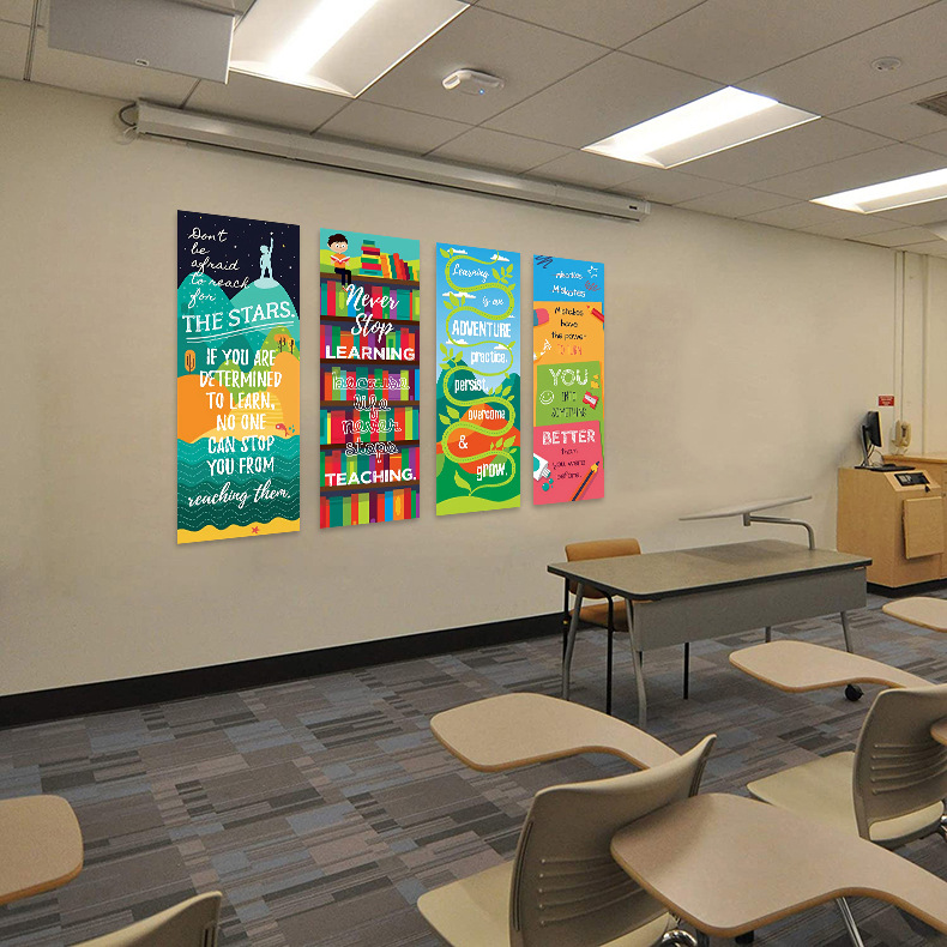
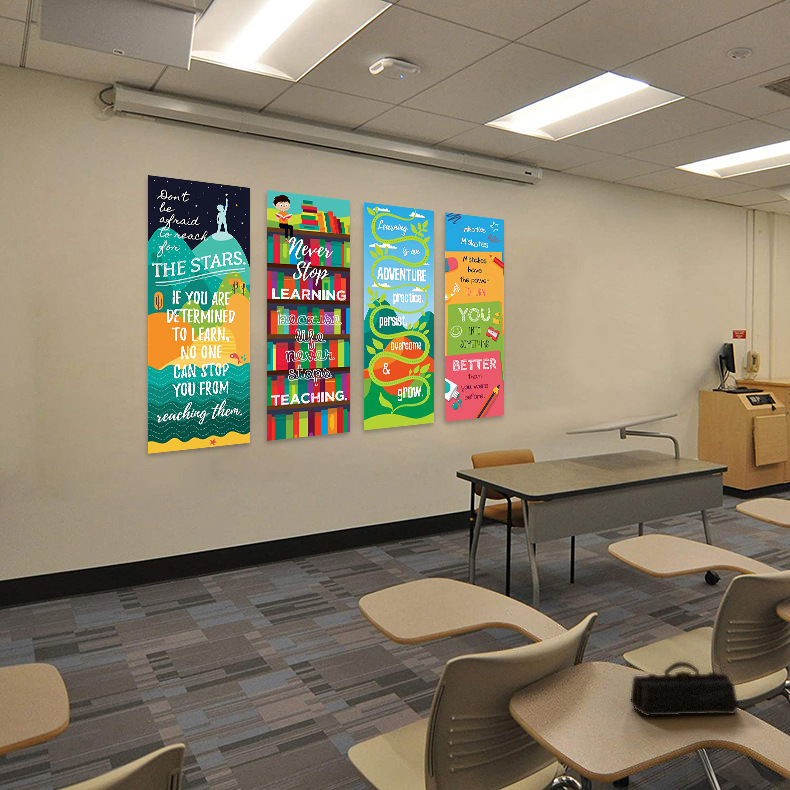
+ pencil case (683, 684)
